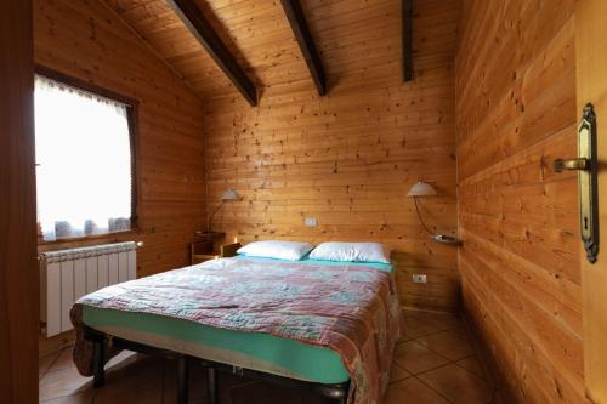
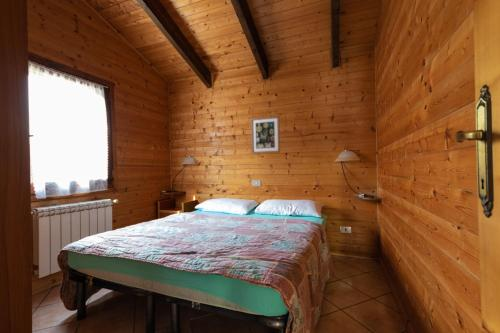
+ wall art (265, 135)
